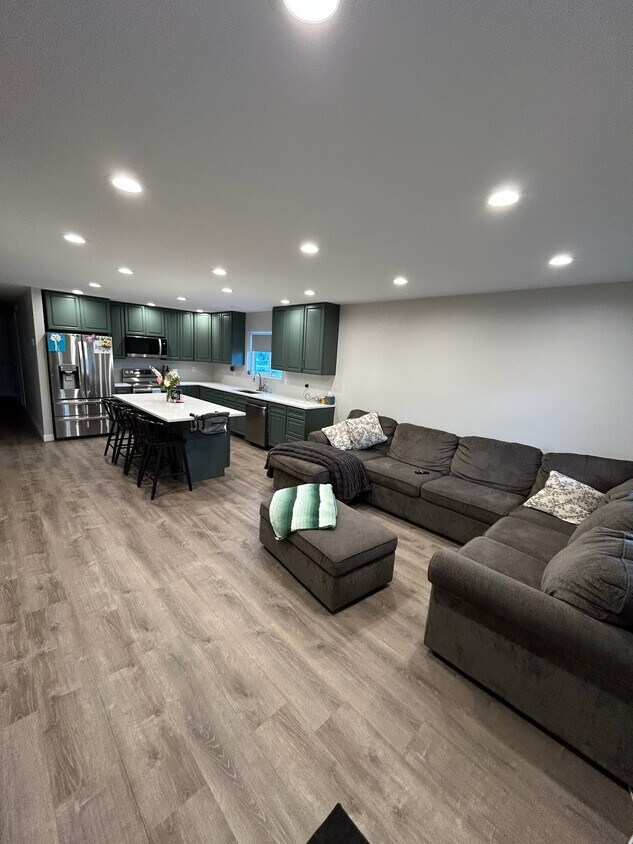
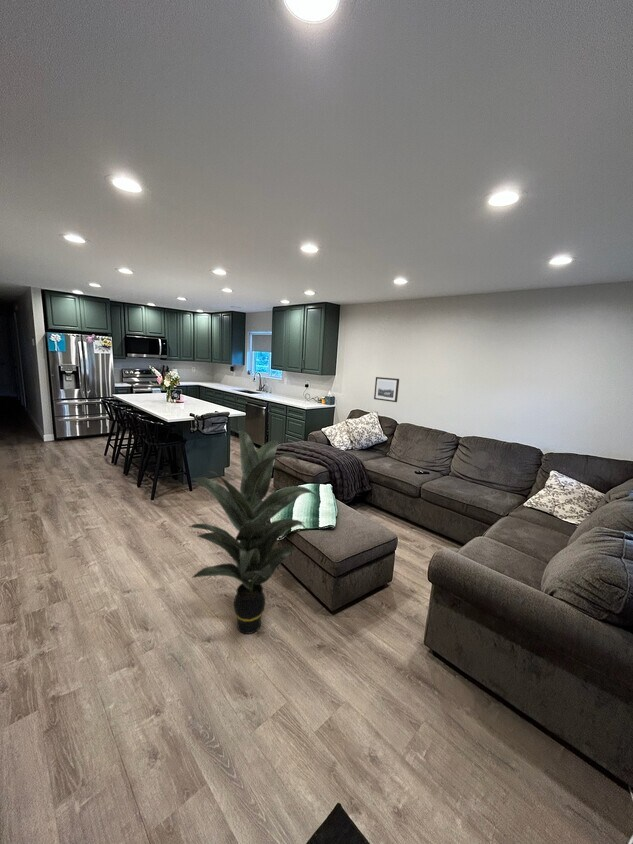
+ wall art (386, 389)
+ indoor plant (251, 531)
